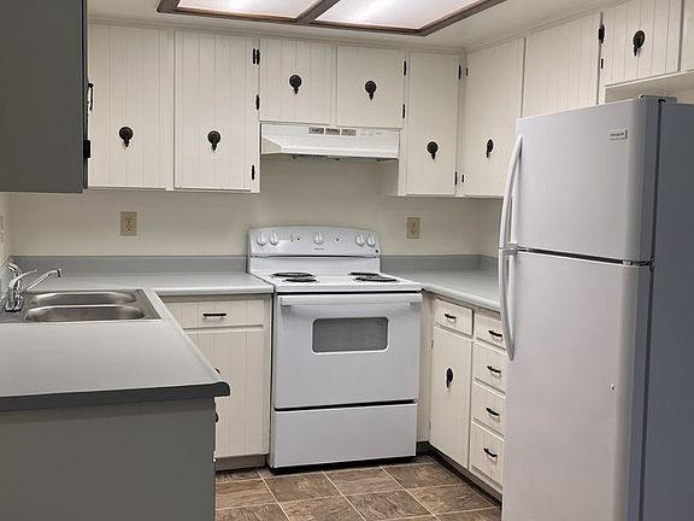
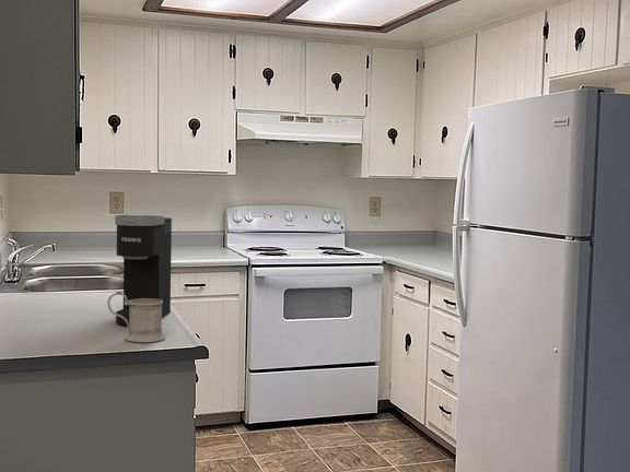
+ mug (136, 315)
+ coffee maker (144, 266)
